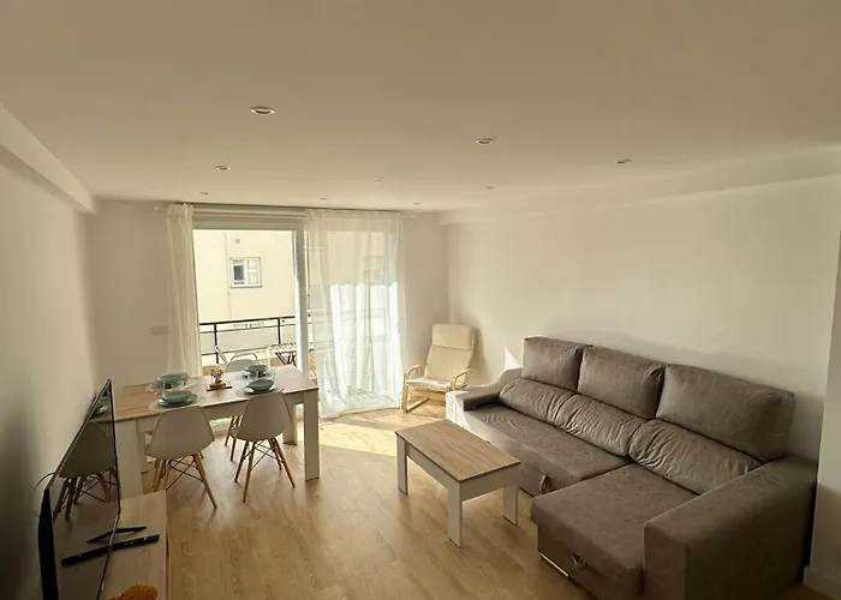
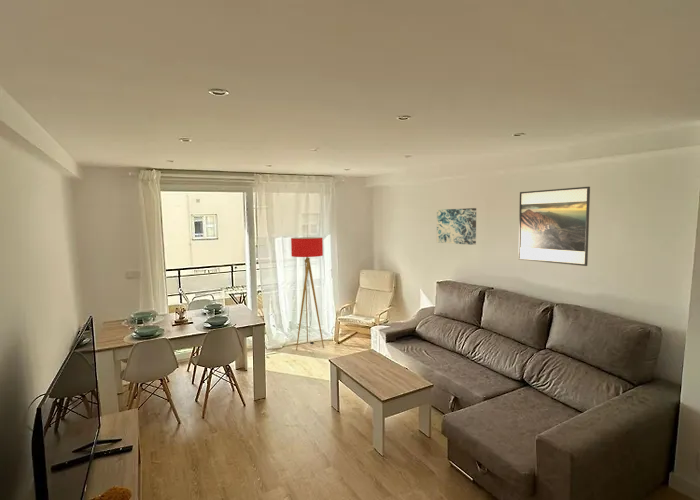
+ floor lamp (306, 292)
+ wall art (455, 226)
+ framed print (551, 226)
